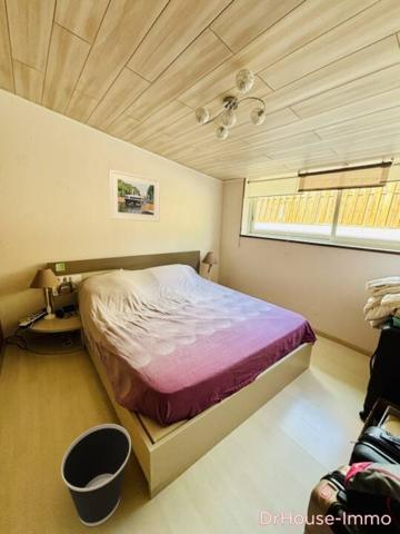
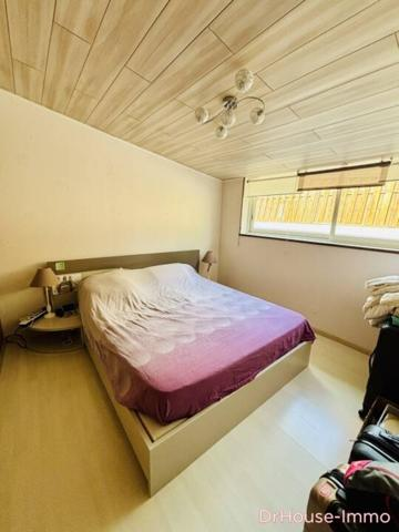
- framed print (137, 198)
- wastebasket (99, 476)
